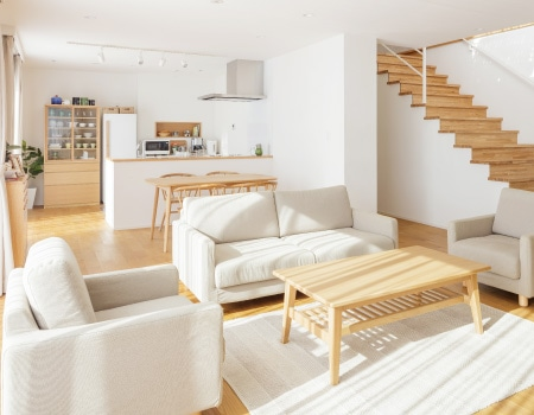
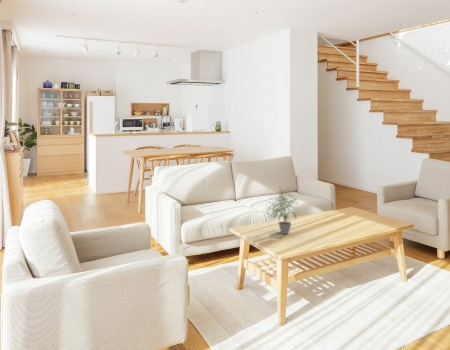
+ potted plant (282, 209)
